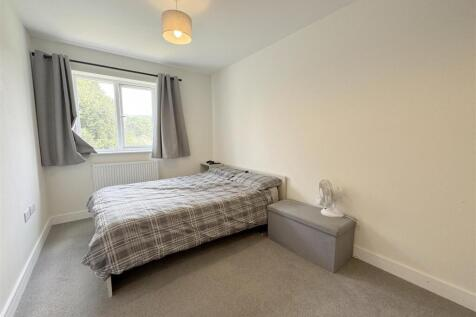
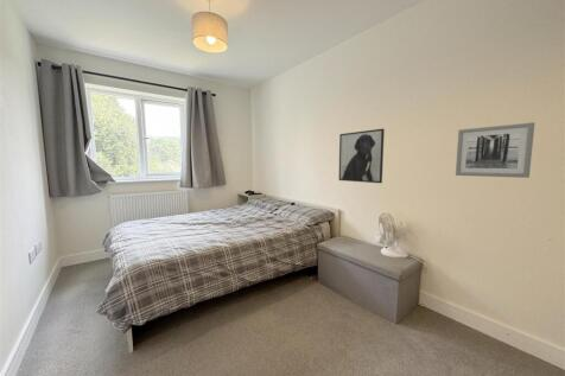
+ wall art (490, 151)
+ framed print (358, 157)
